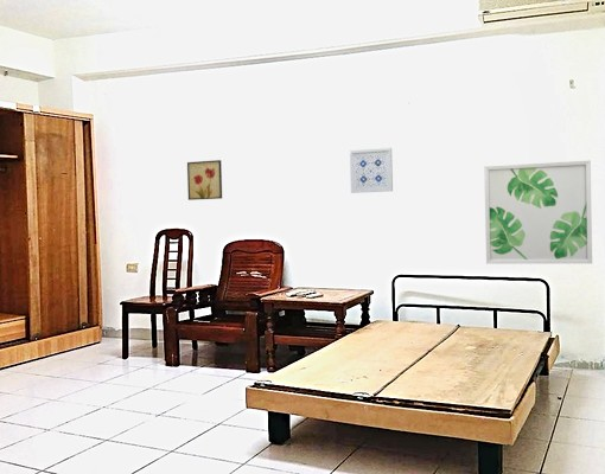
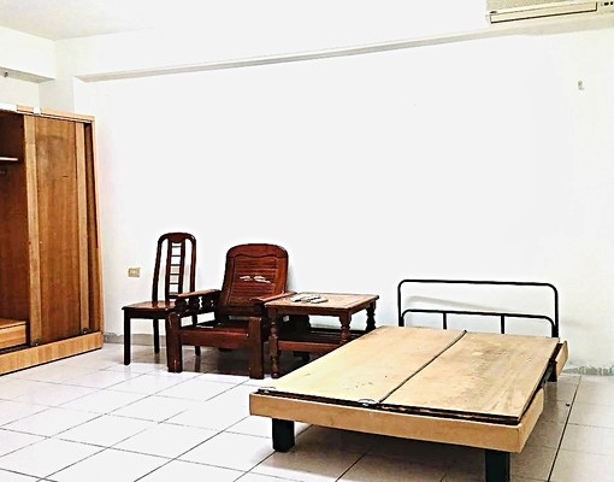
- wall art (204, 180)
- wall art (370, 171)
- wall art (536, 213)
